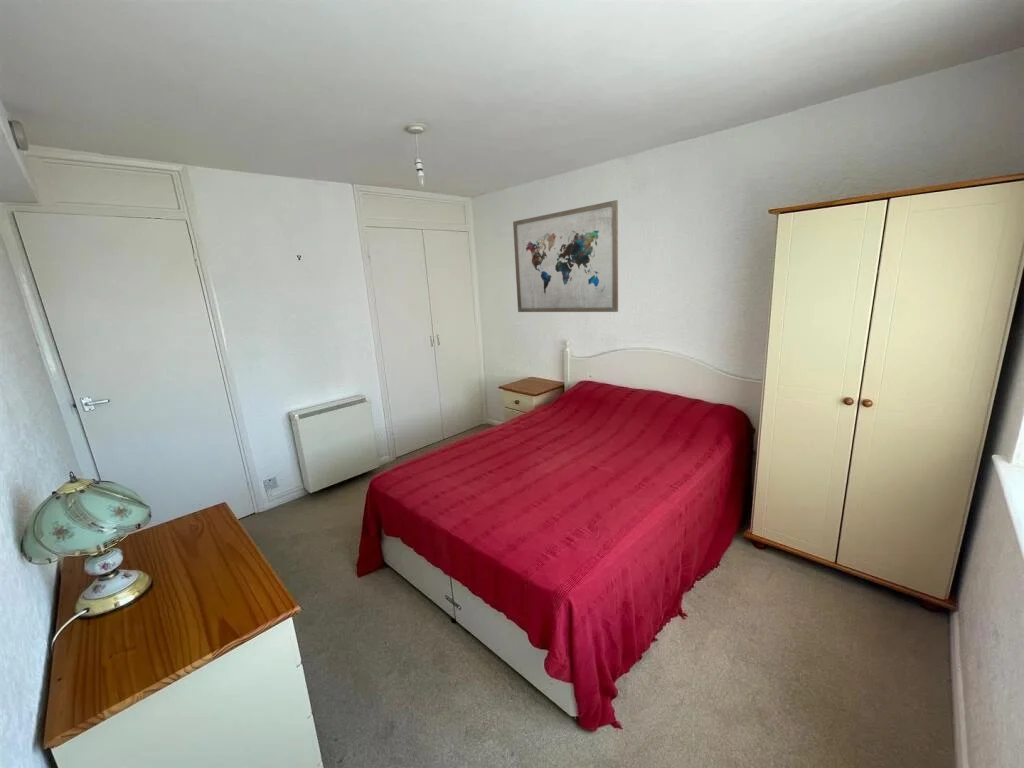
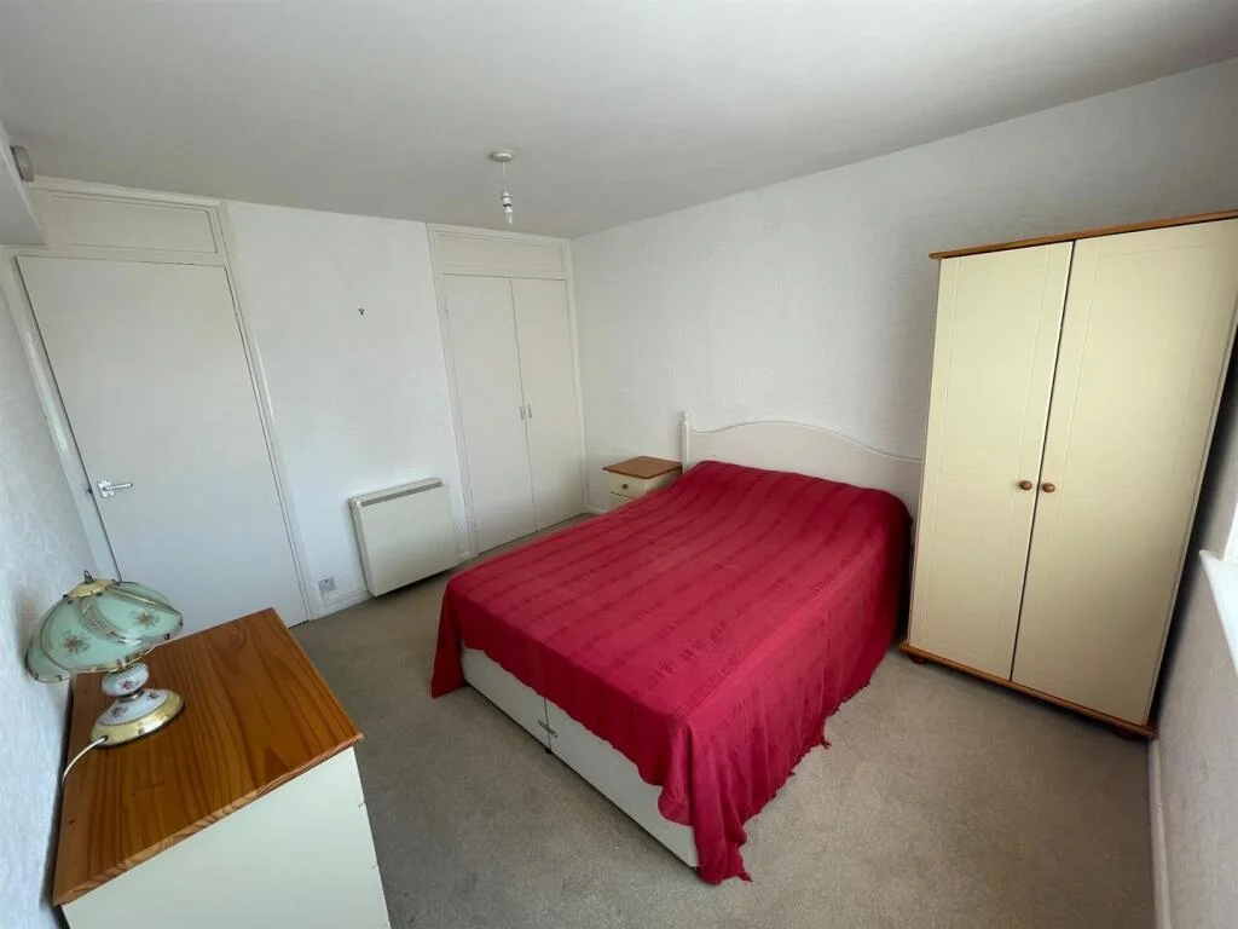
- wall art (561, 263)
